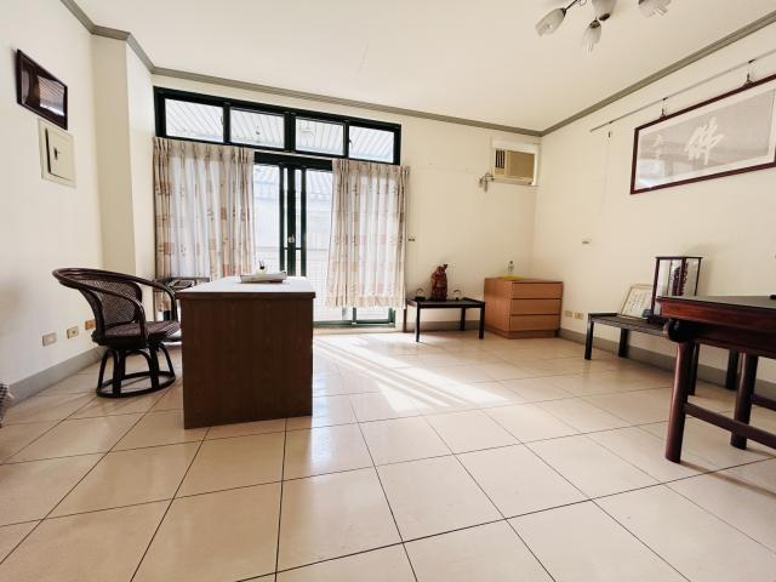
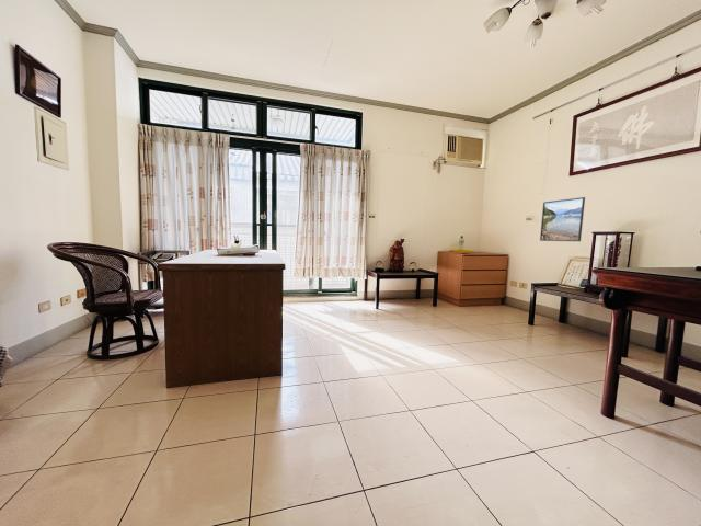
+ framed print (561, 220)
